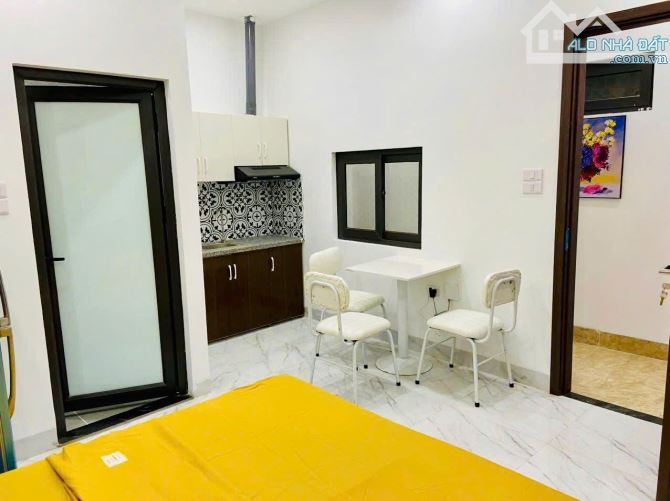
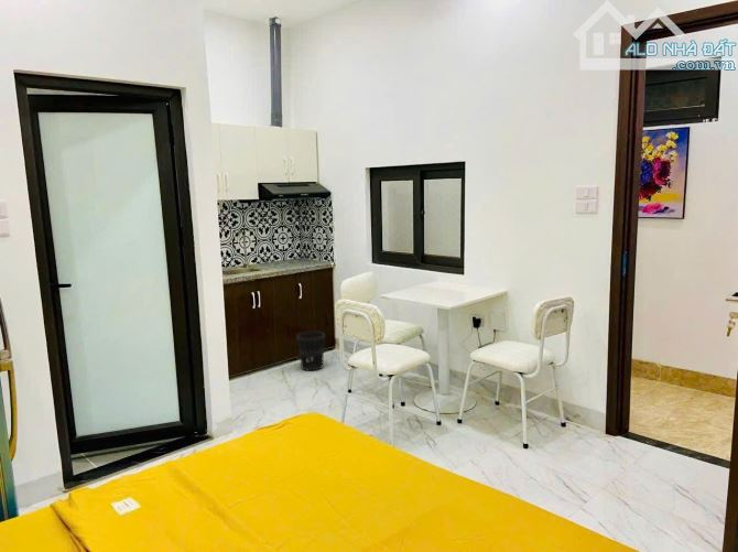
+ wastebasket (311, 350)
